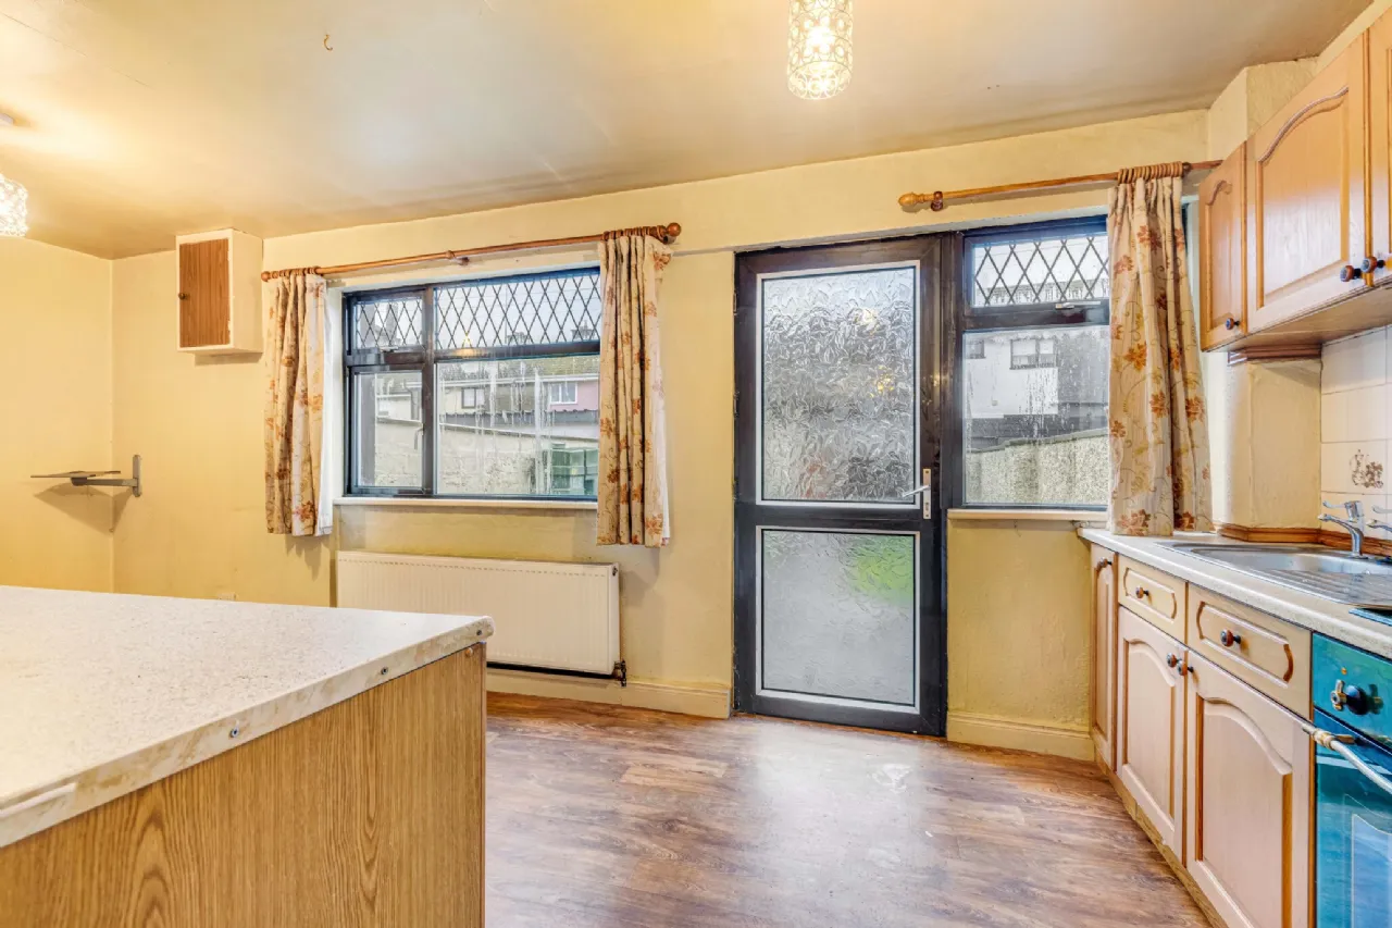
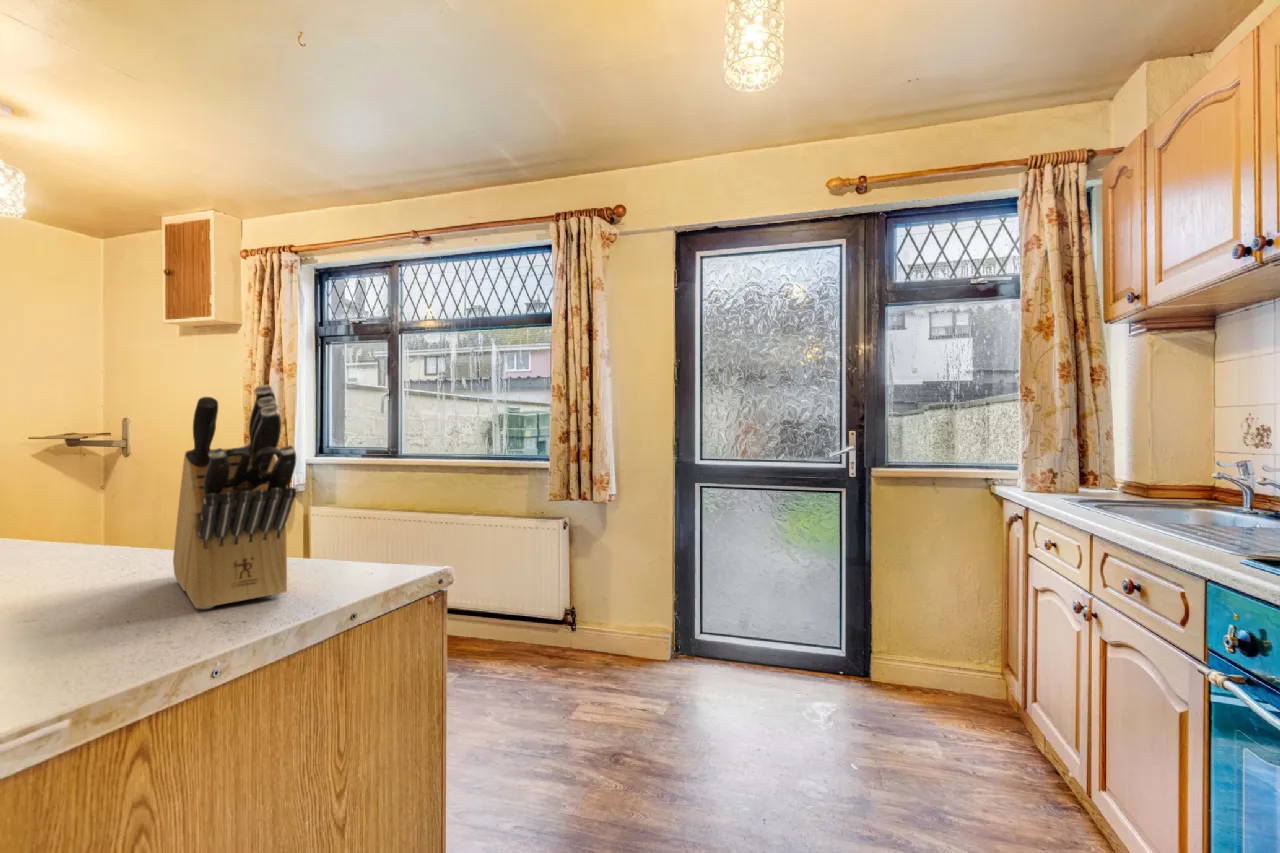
+ knife block (230, 490)
